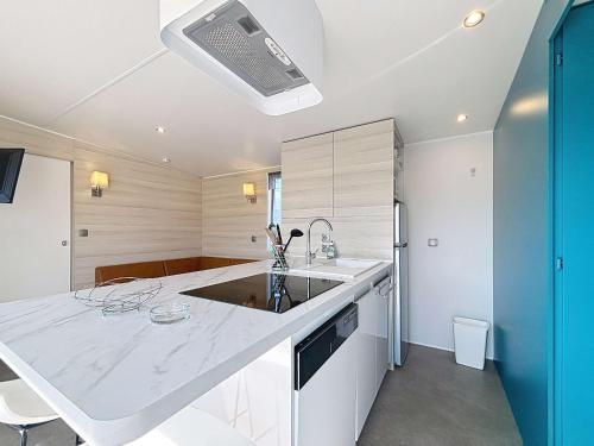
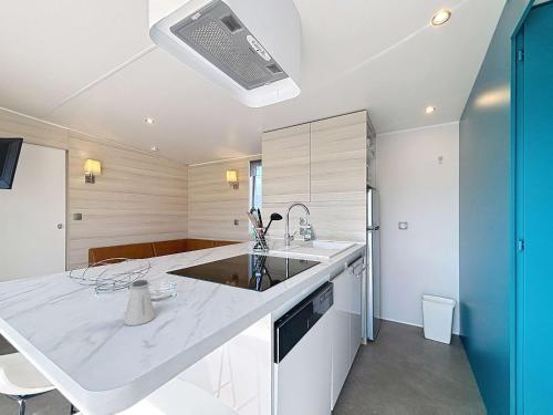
+ saltshaker (139, 300)
